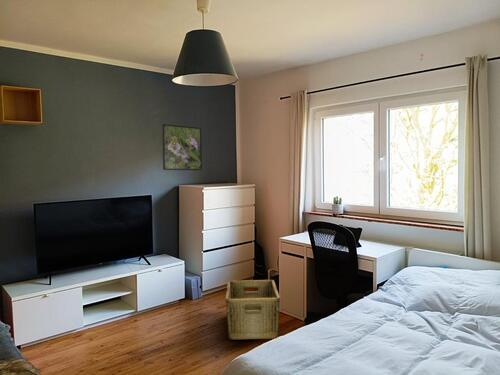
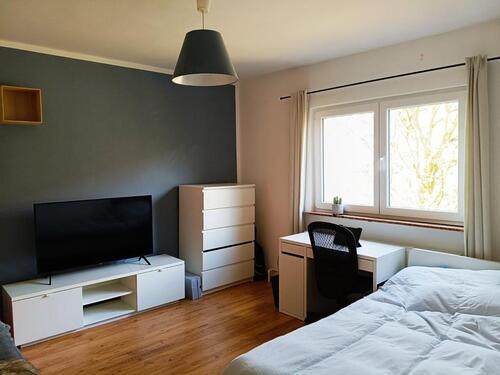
- hamper (252, 307)
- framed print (182, 148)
